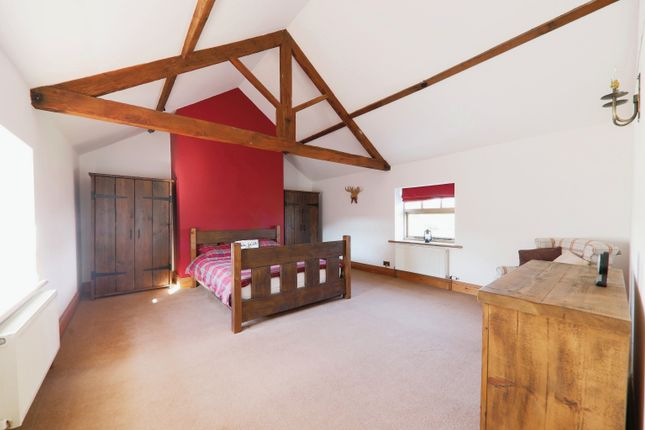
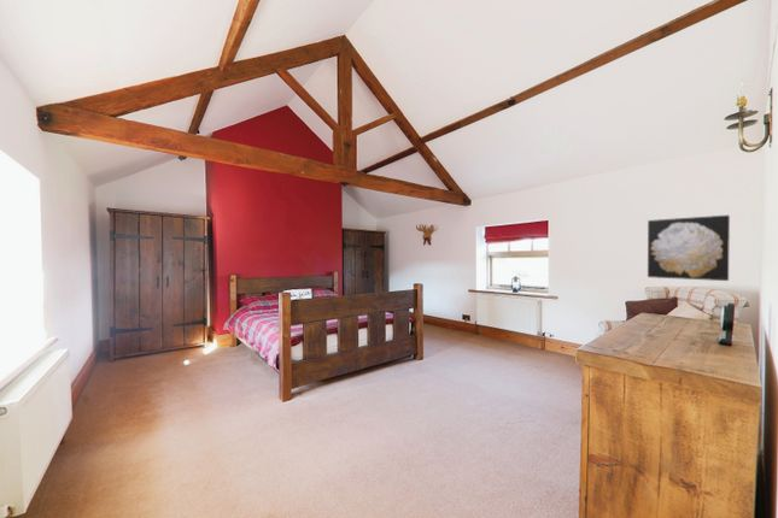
+ wall art (685, 248)
